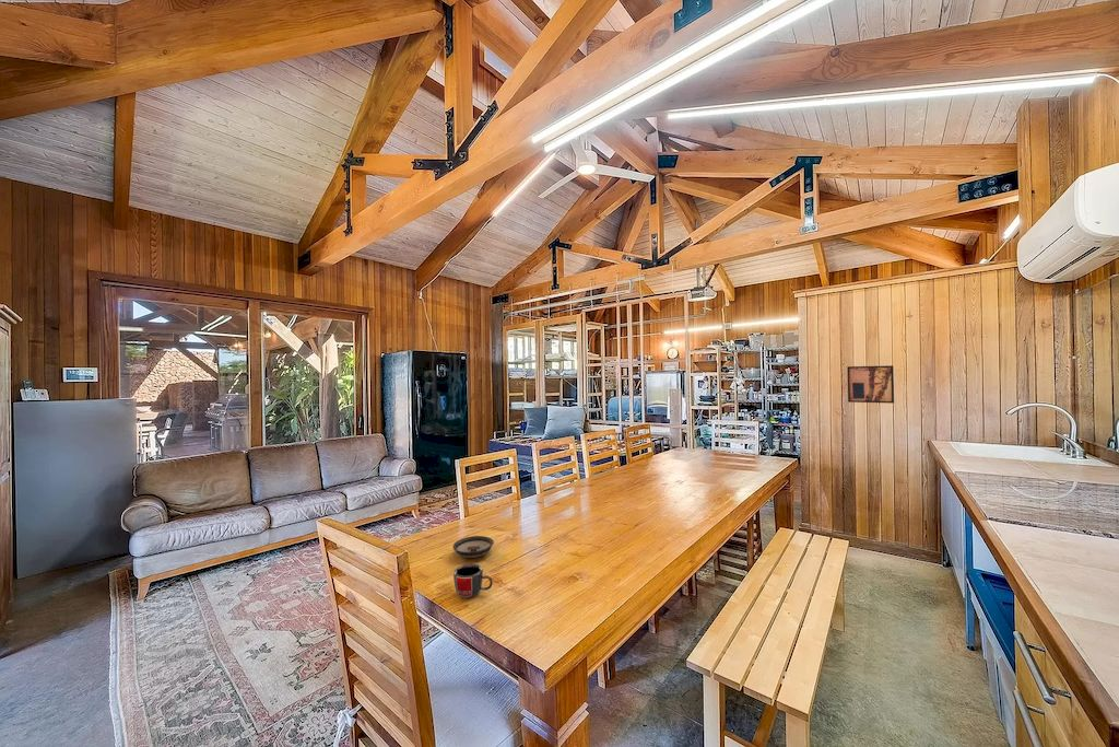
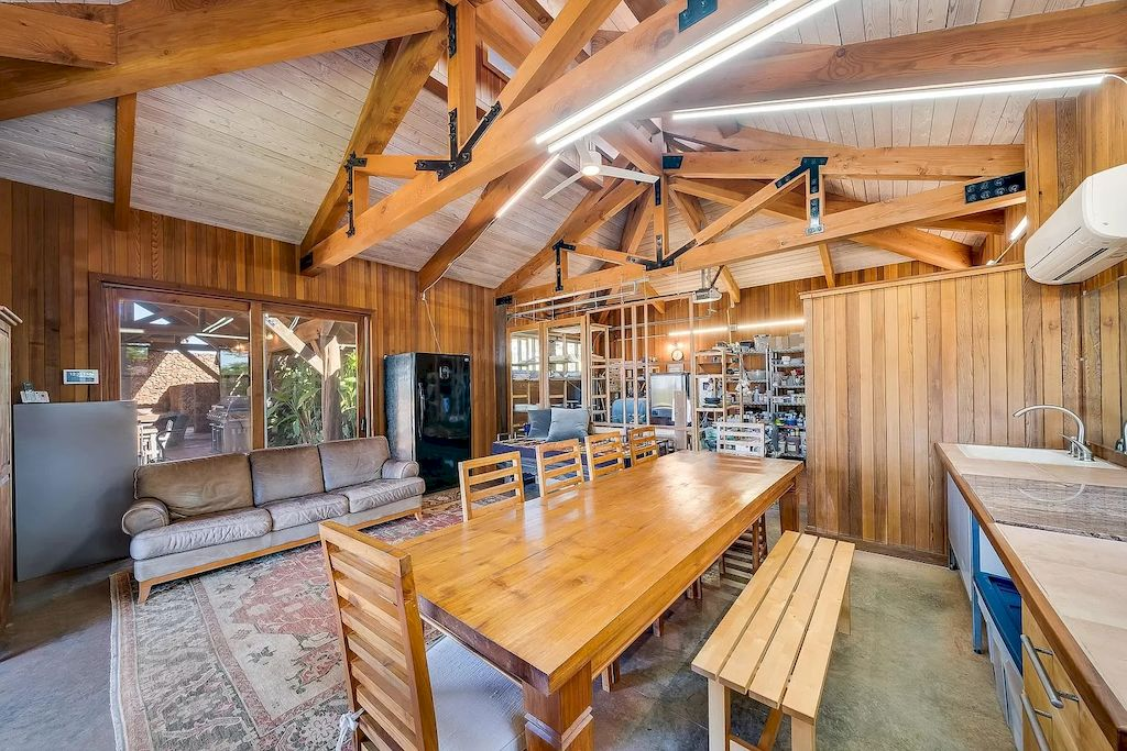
- wall art (870, 384)
- saucer (473, 548)
- mug (473, 582)
